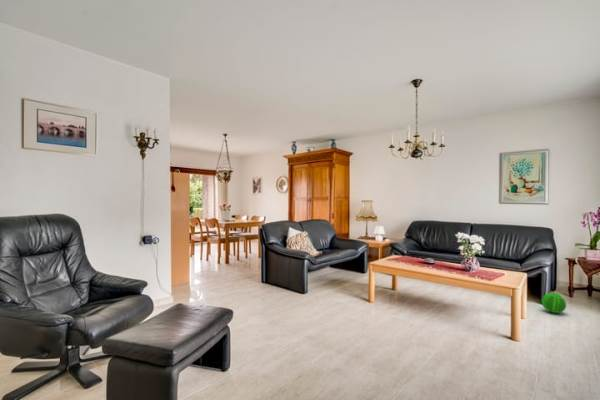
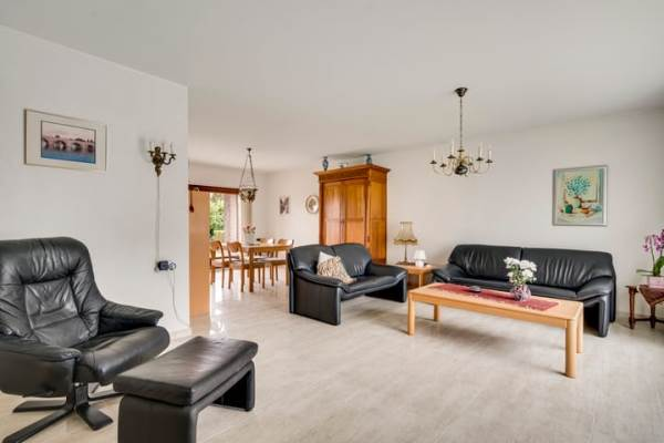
- ball (553, 302)
